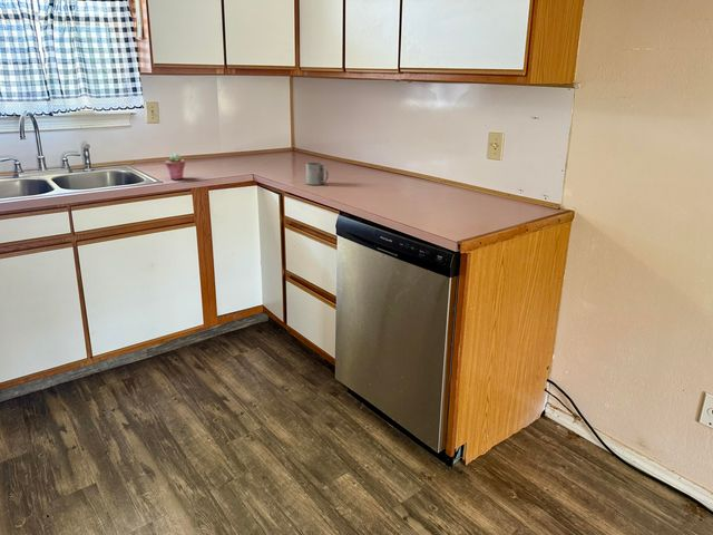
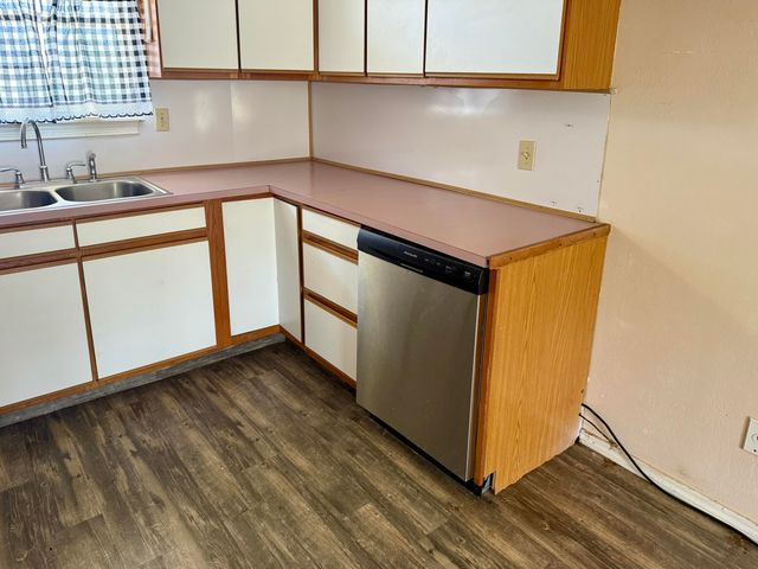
- potted succulent (175, 165)
- mug (318, 174)
